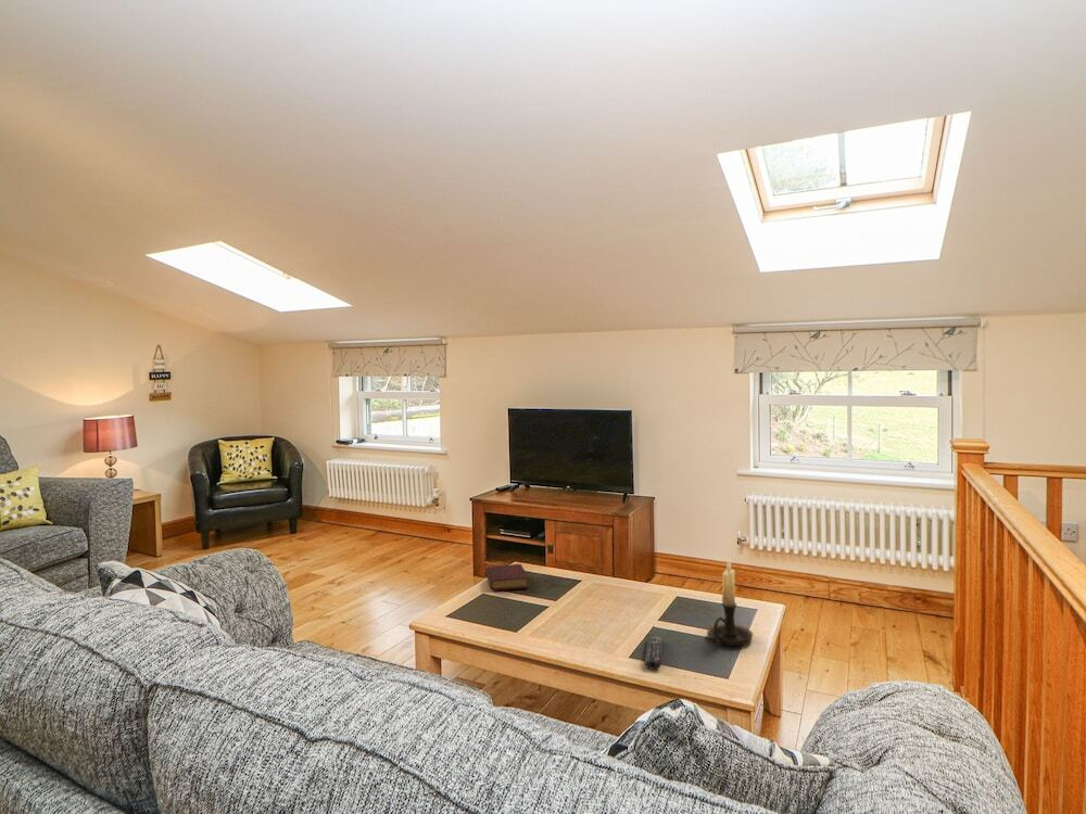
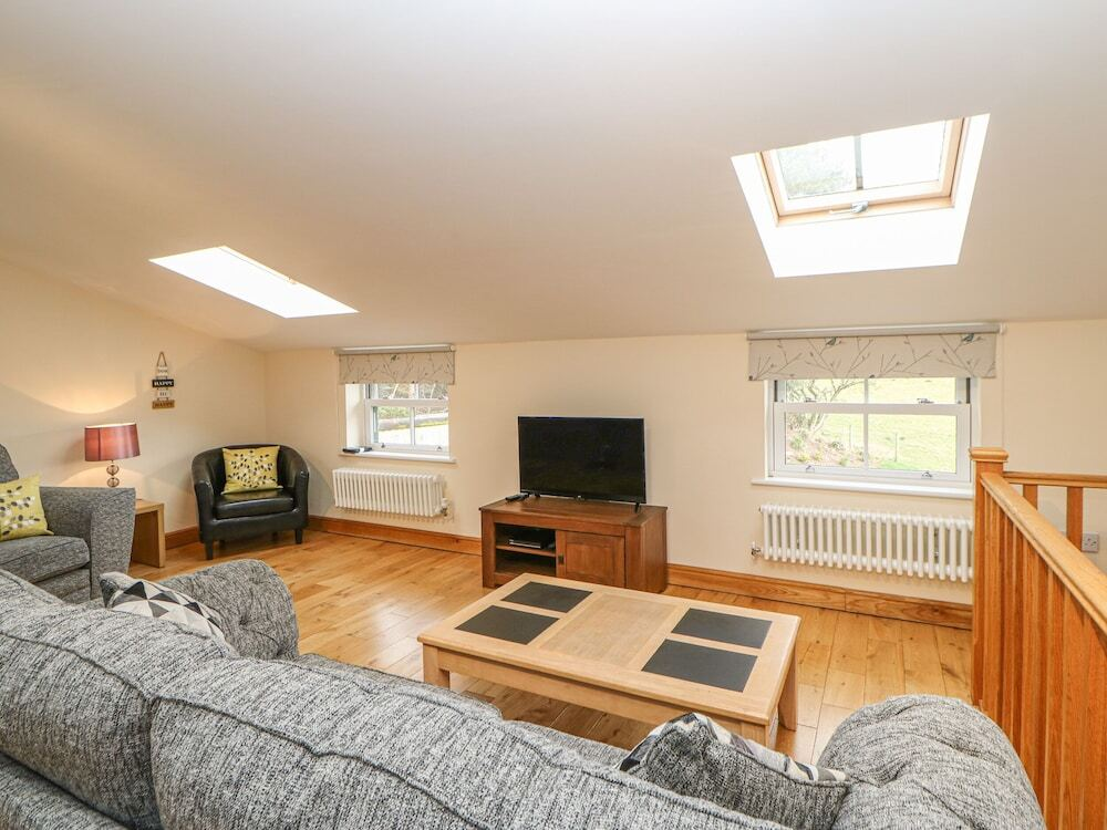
- remote control (654, 650)
- book (506, 576)
- candle holder (725, 600)
